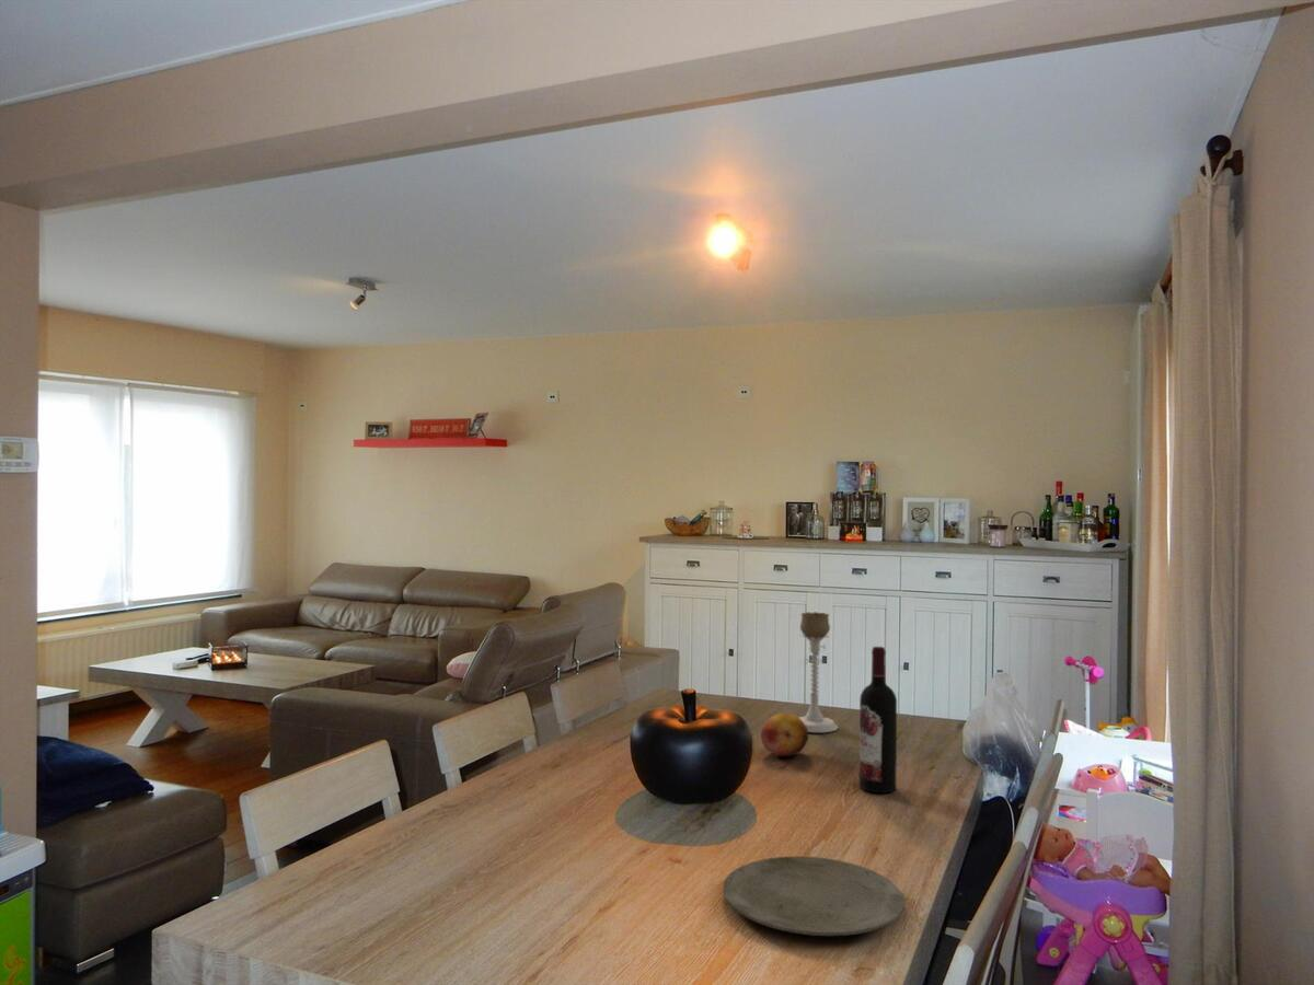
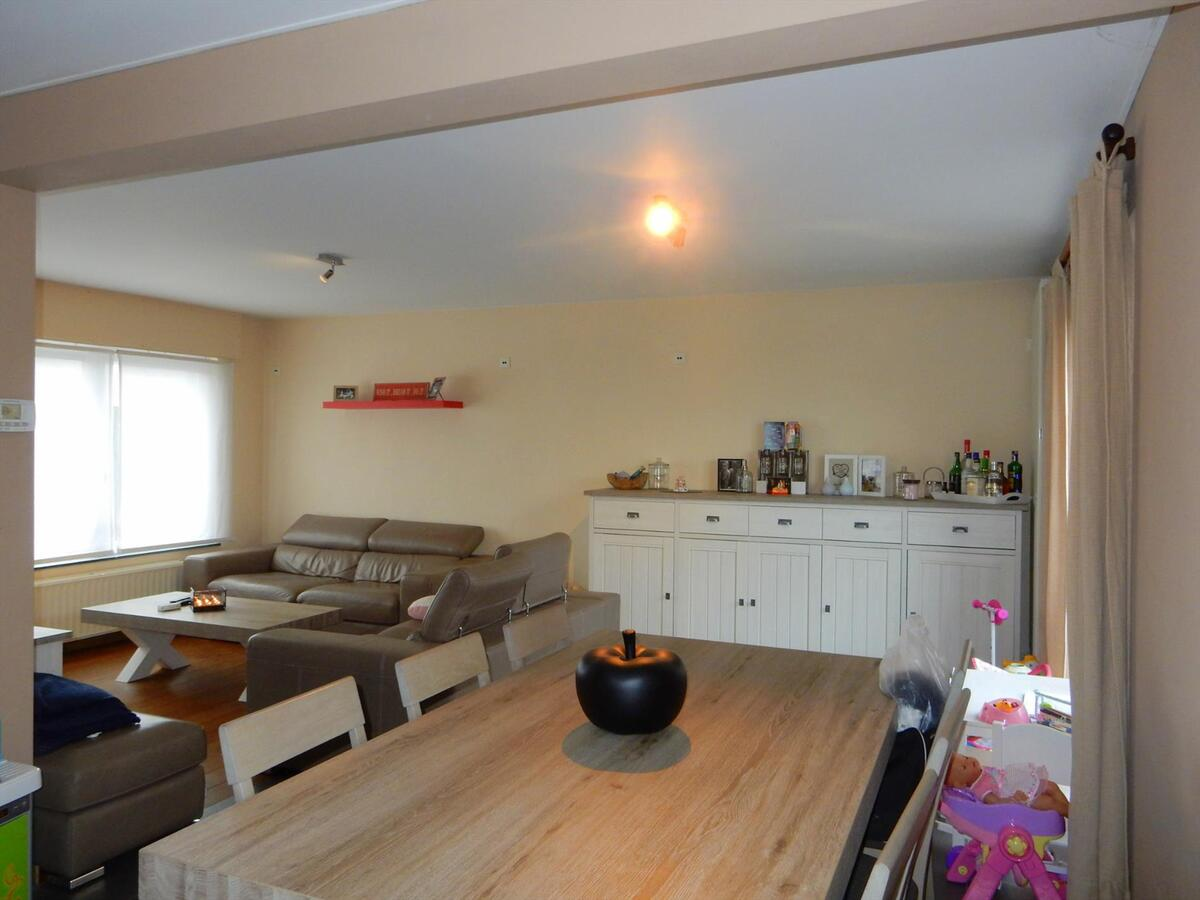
- candle holder (814, 670)
- plate (811, 895)
- fruit (785, 733)
- wine bottle (877, 717)
